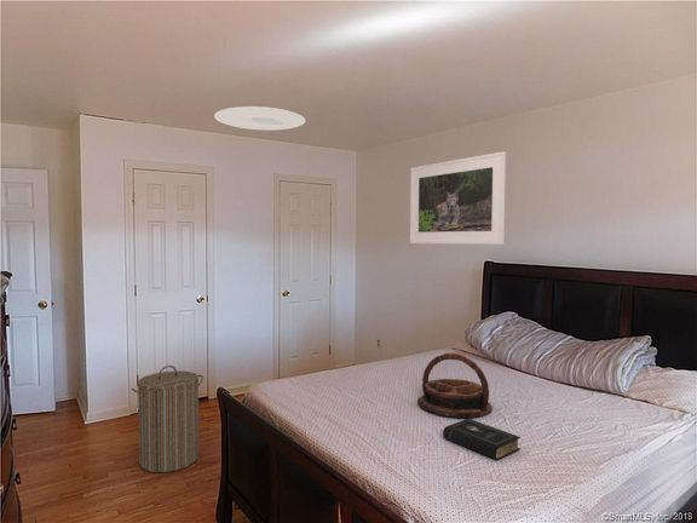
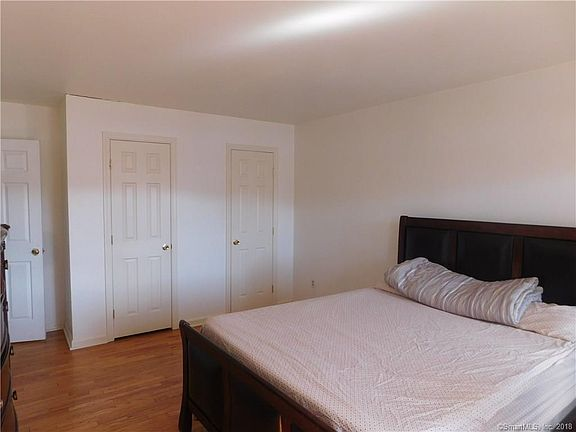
- book (483, 437)
- ceiling light (260, 115)
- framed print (453, 202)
- serving tray (454, 379)
- laundry hamper (169, 412)
